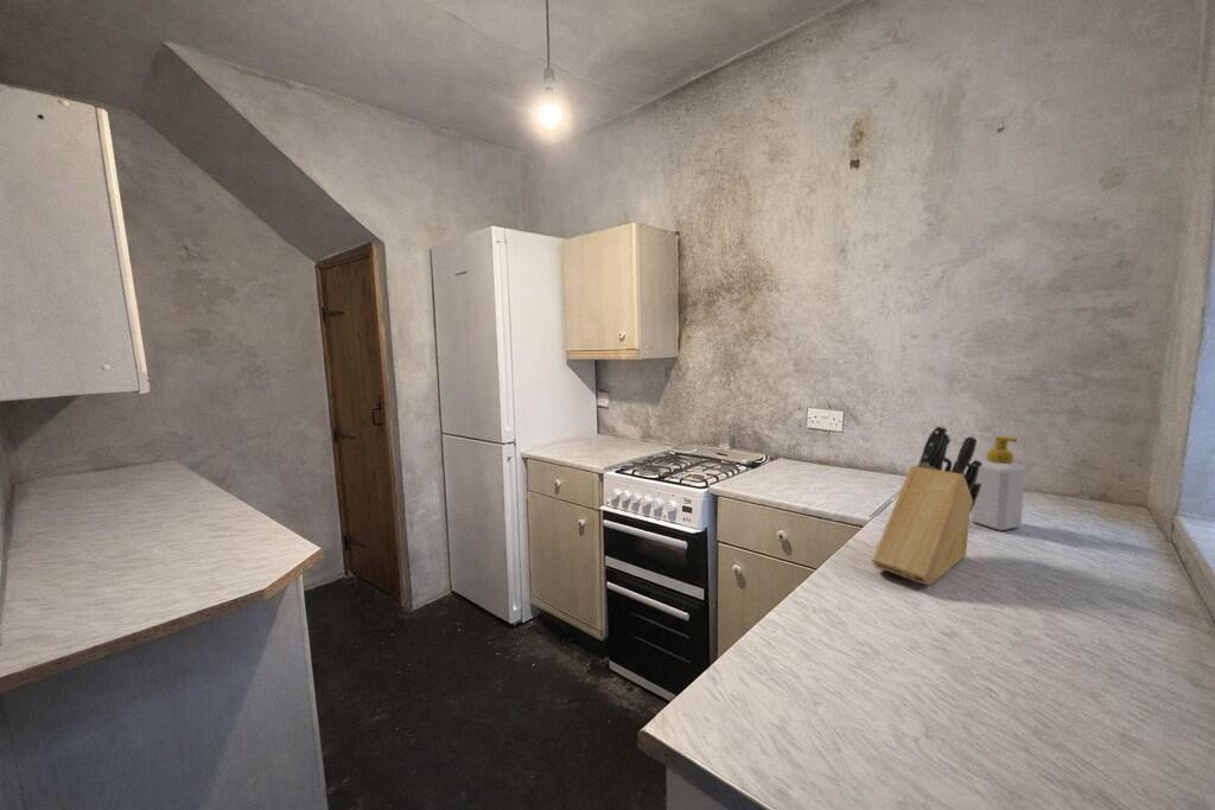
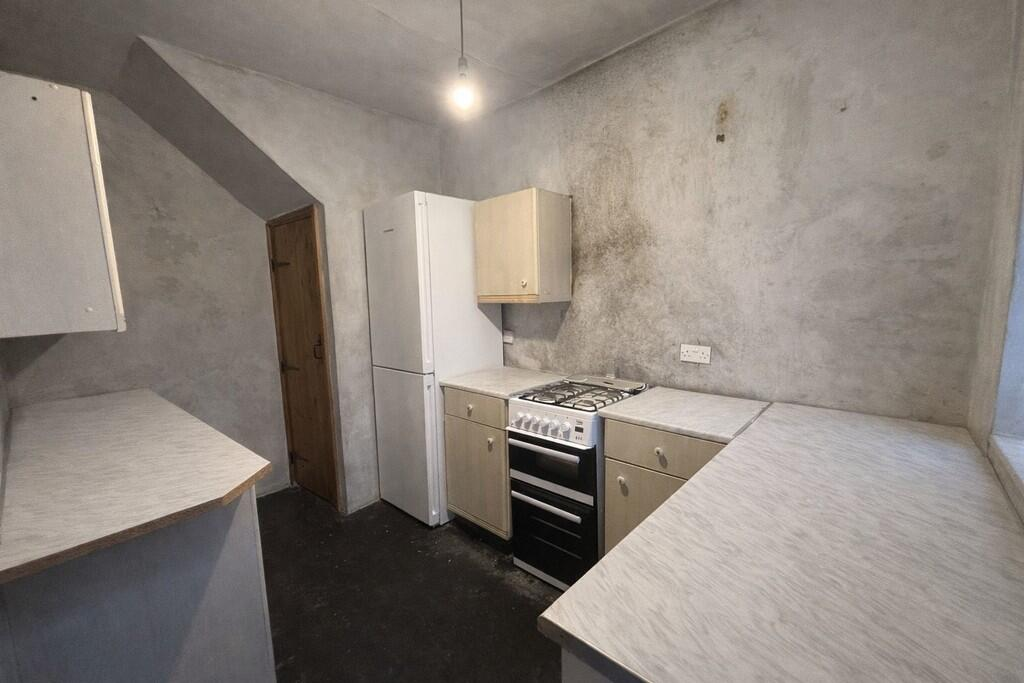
- soap bottle (998, 480)
- knife block (931, 496)
